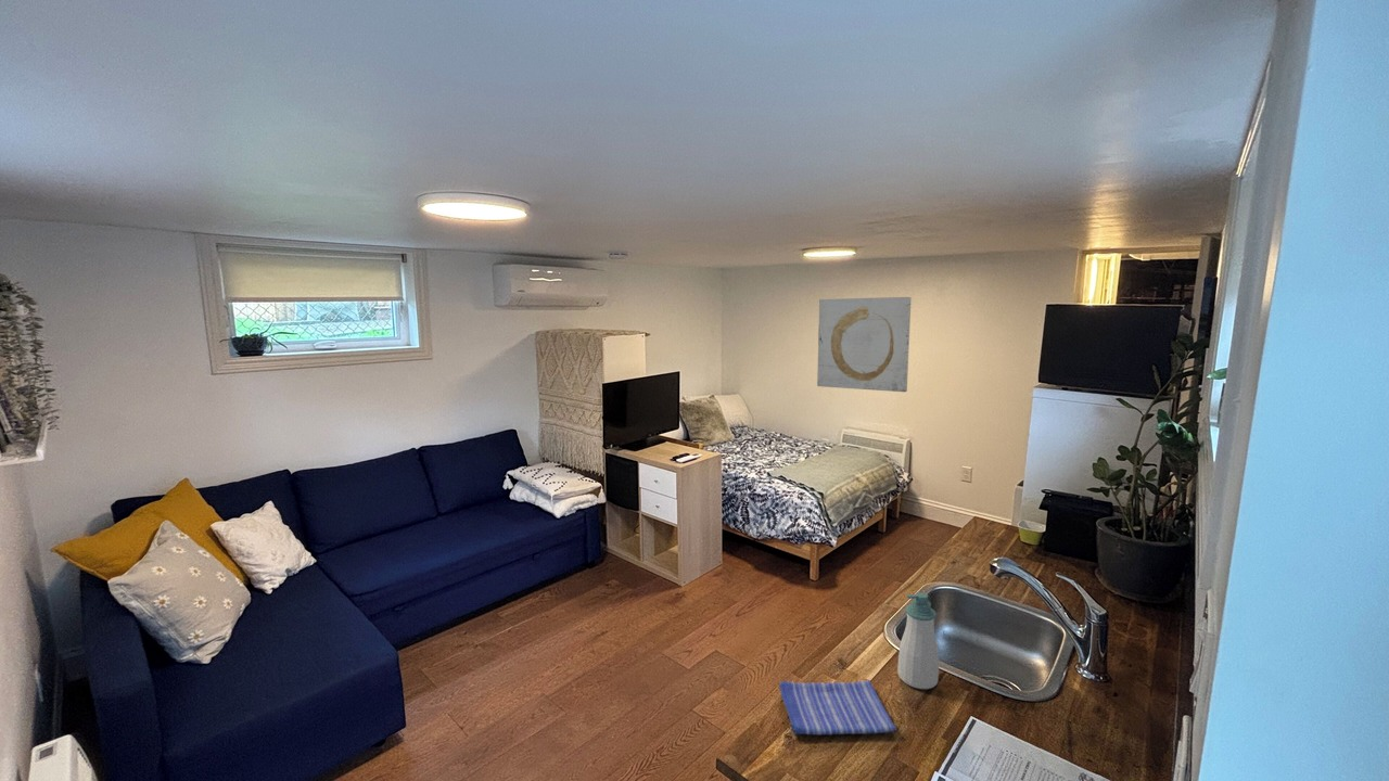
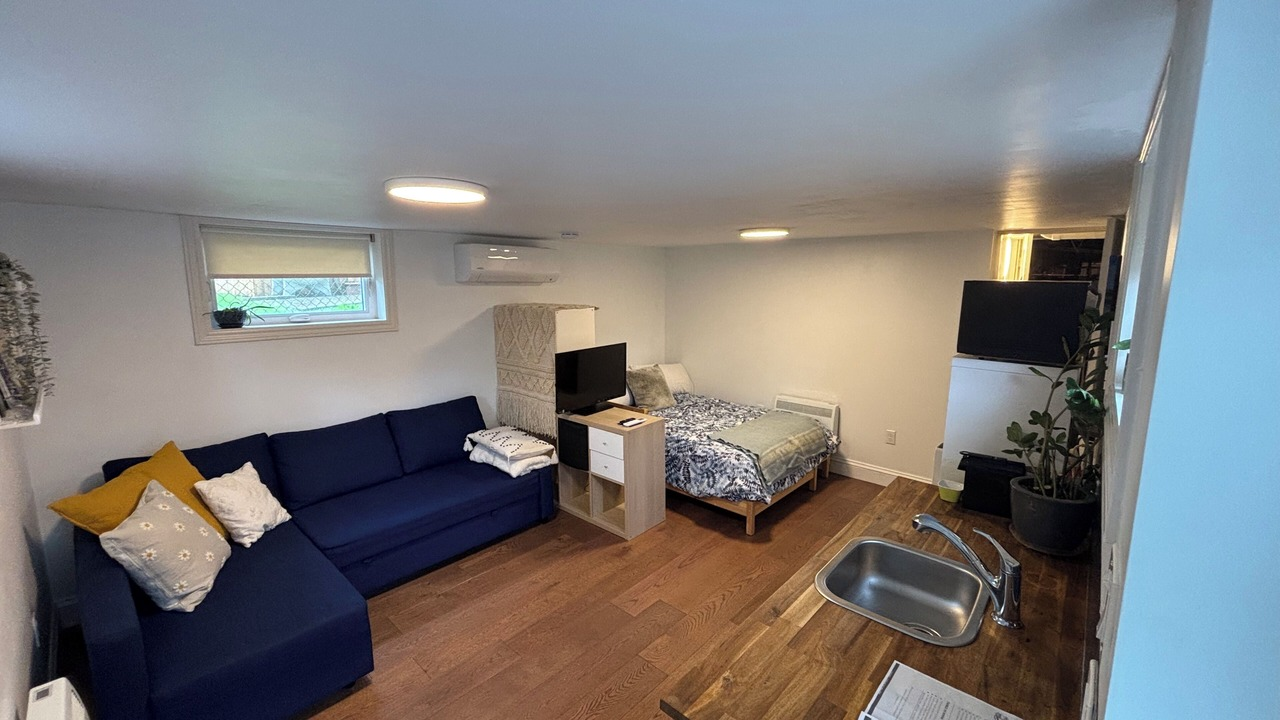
- dish towel (833, 705)
- wall art (862, 344)
- soap bottle (919, 637)
